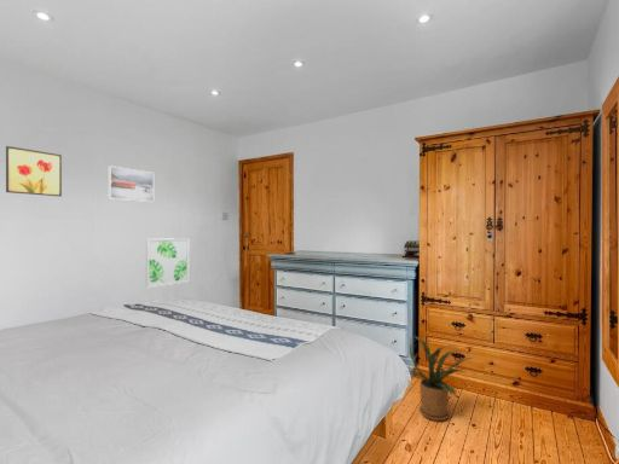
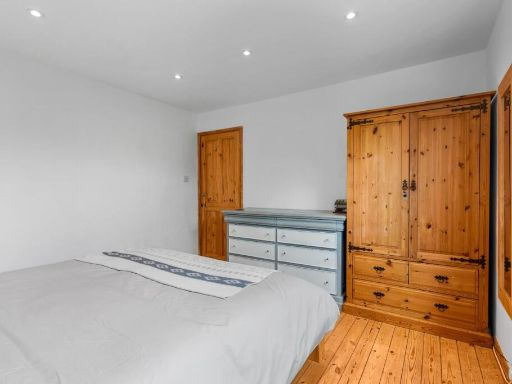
- wall art (168, 261)
- house plant (438, 375)
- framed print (132, 185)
- wall art (34, 172)
